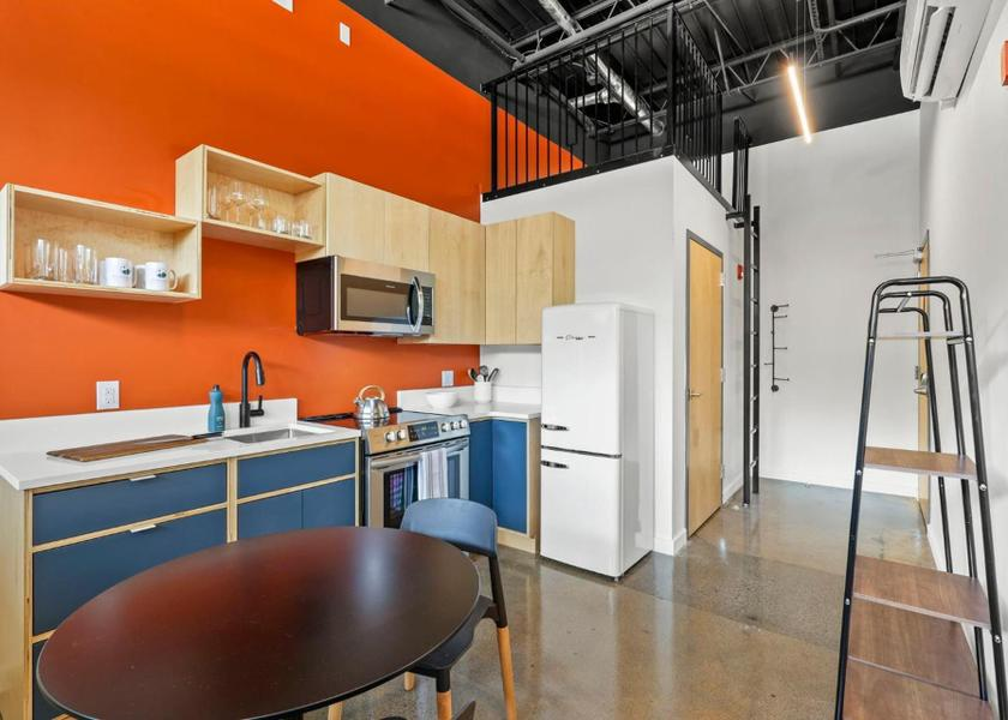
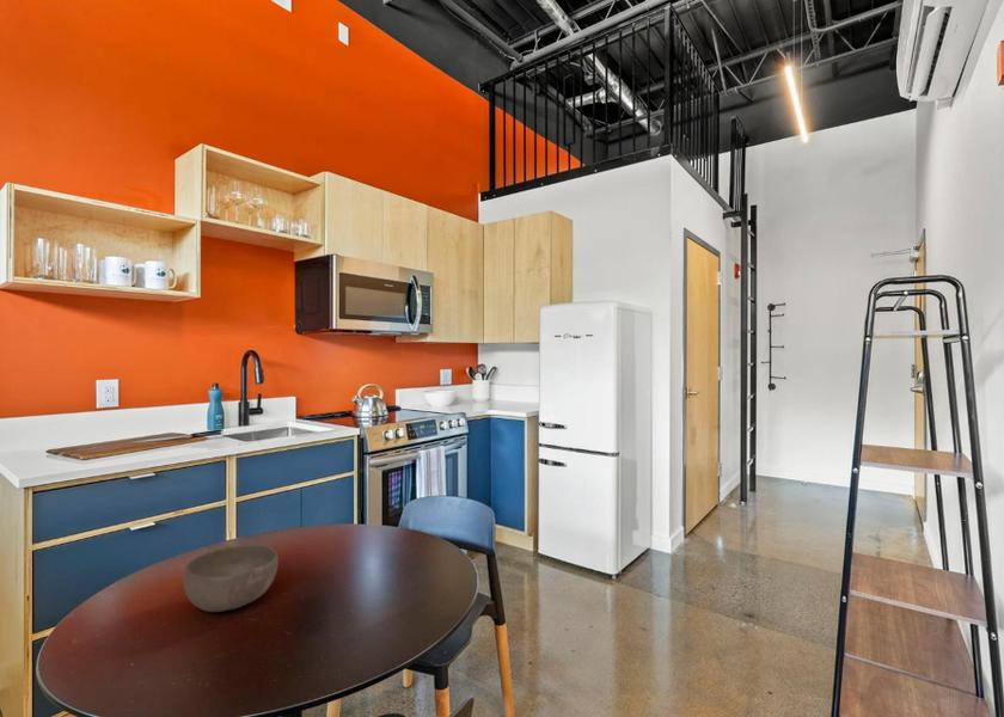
+ bowl (232, 580)
